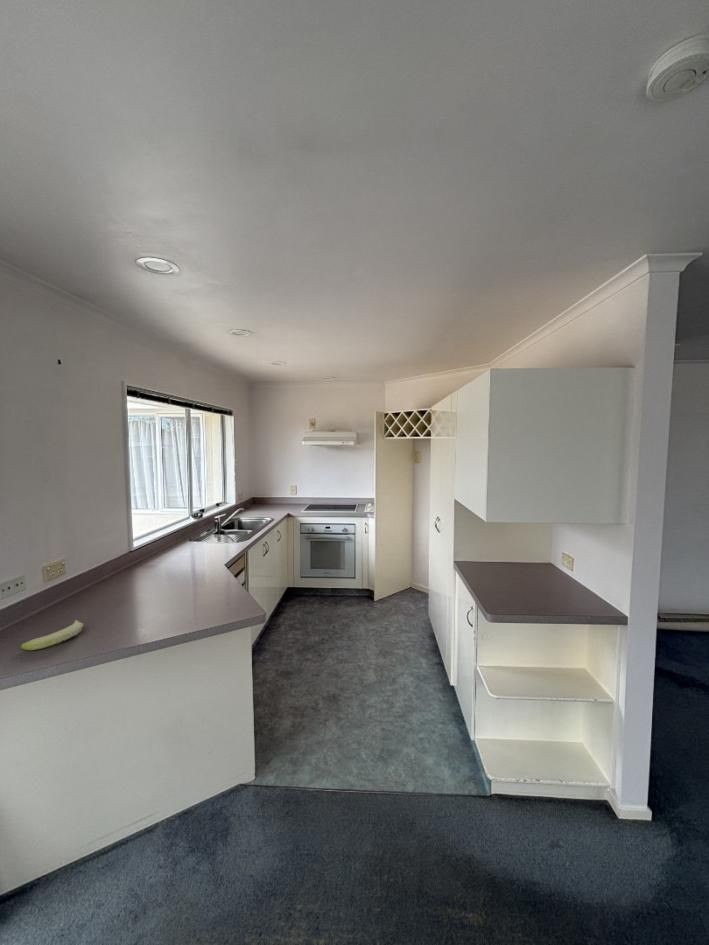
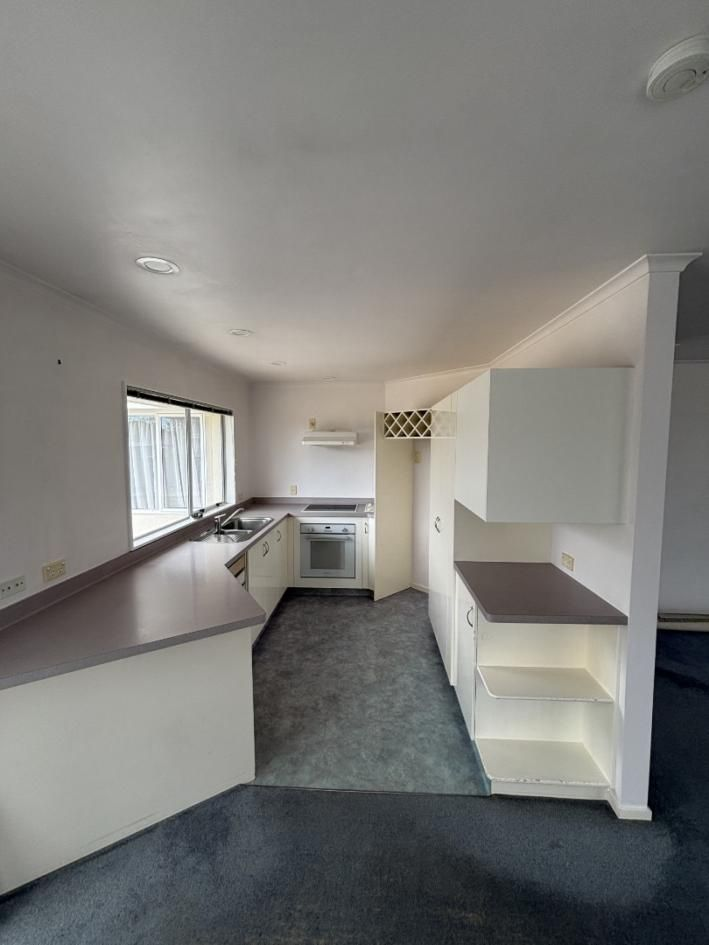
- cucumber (60, 631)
